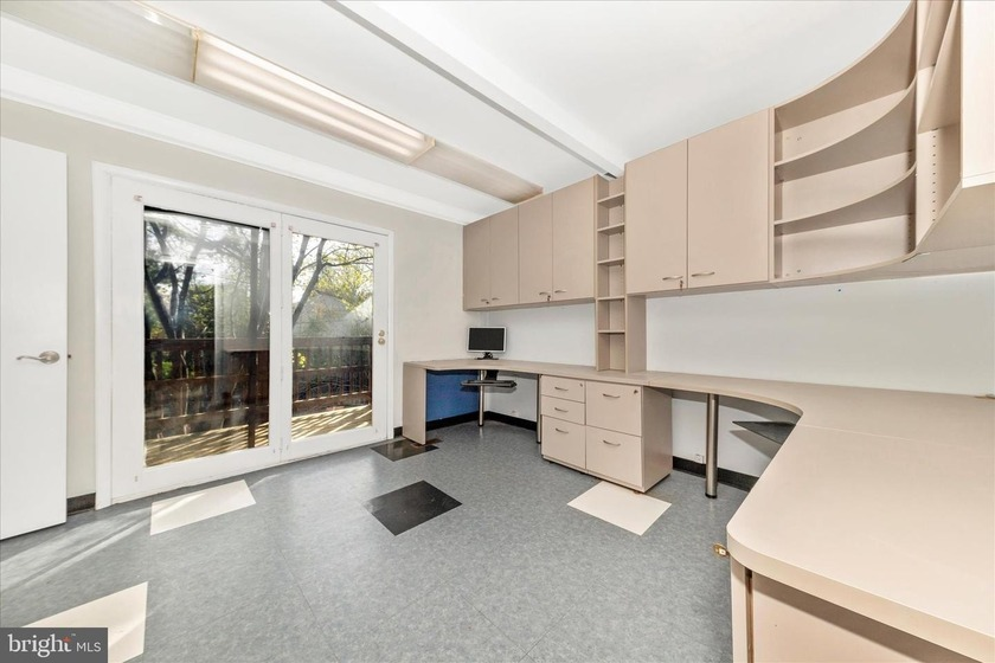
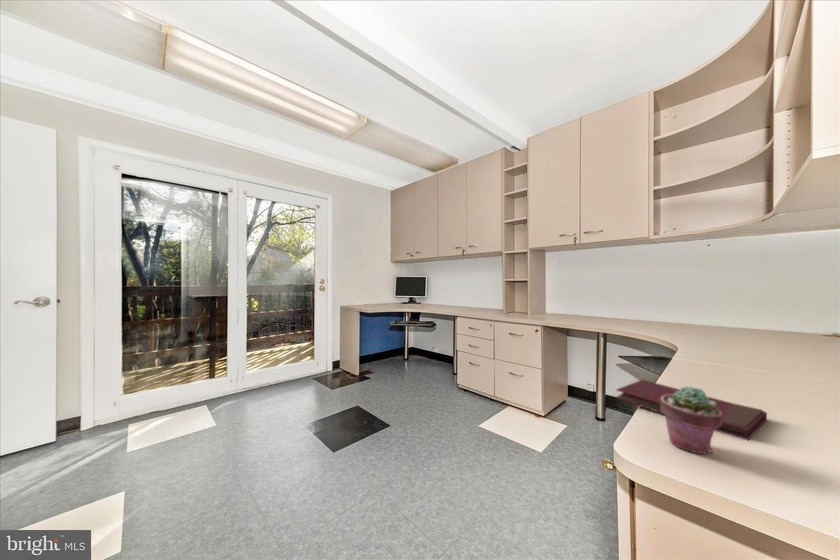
+ potted succulent (689, 416)
+ book (674, 393)
